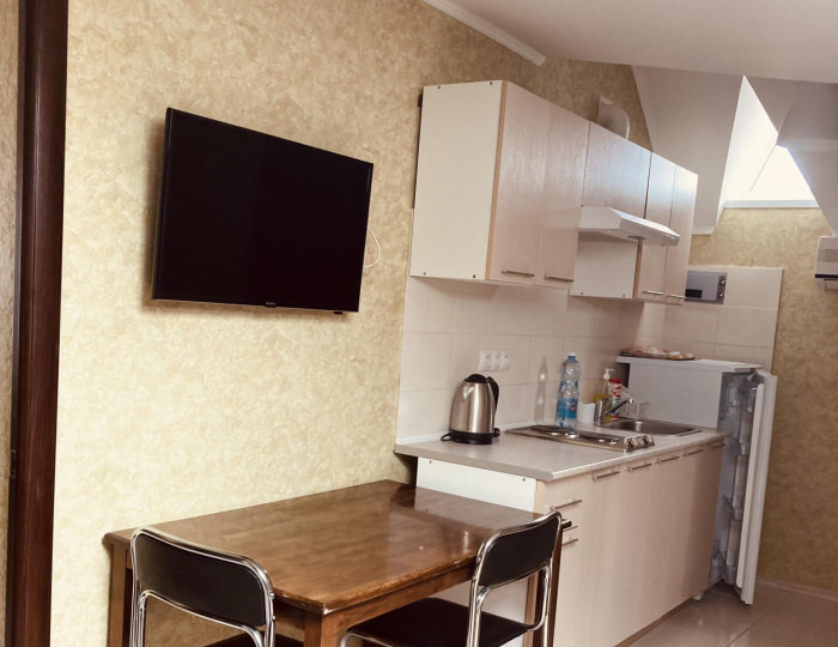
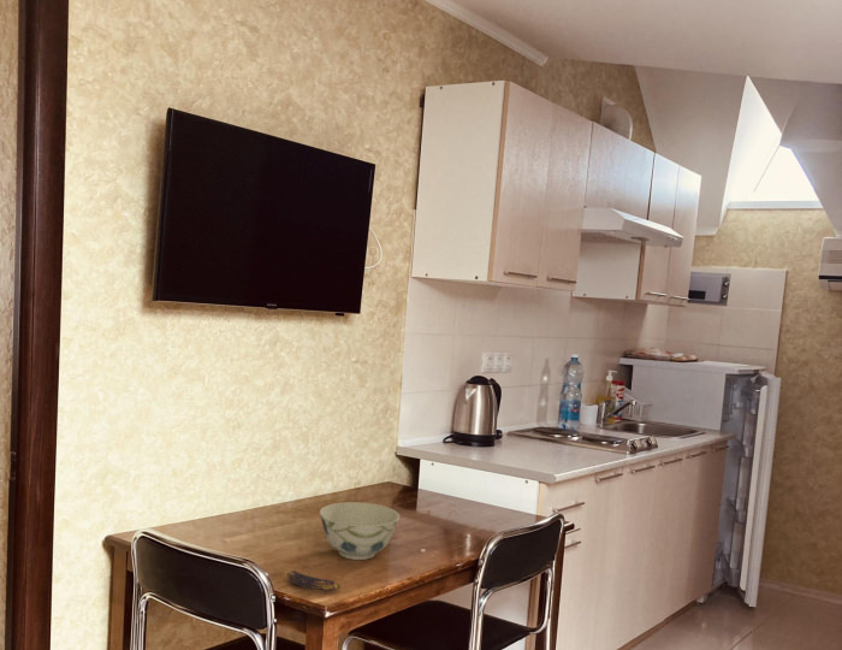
+ banana (310, 579)
+ bowl (357, 533)
